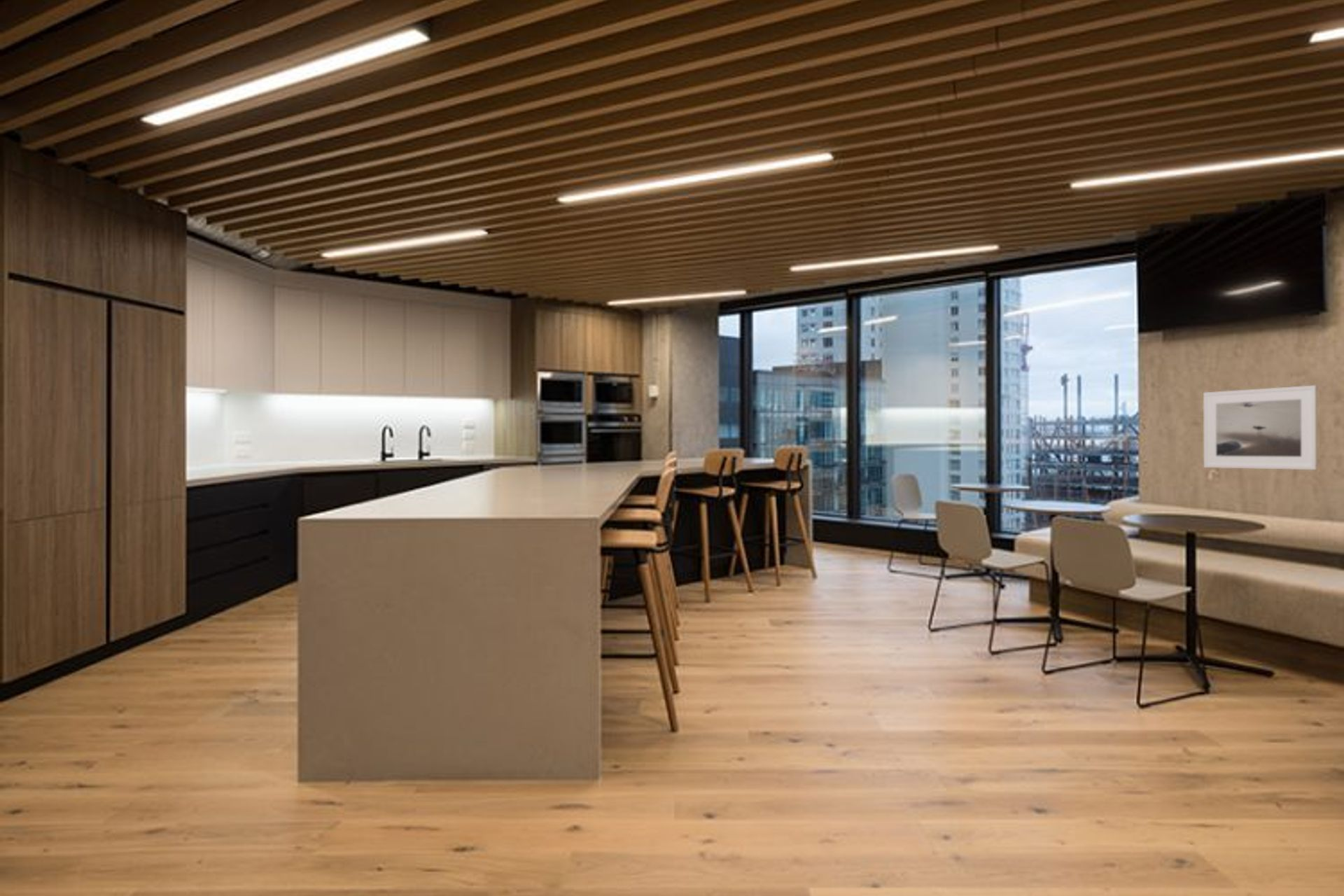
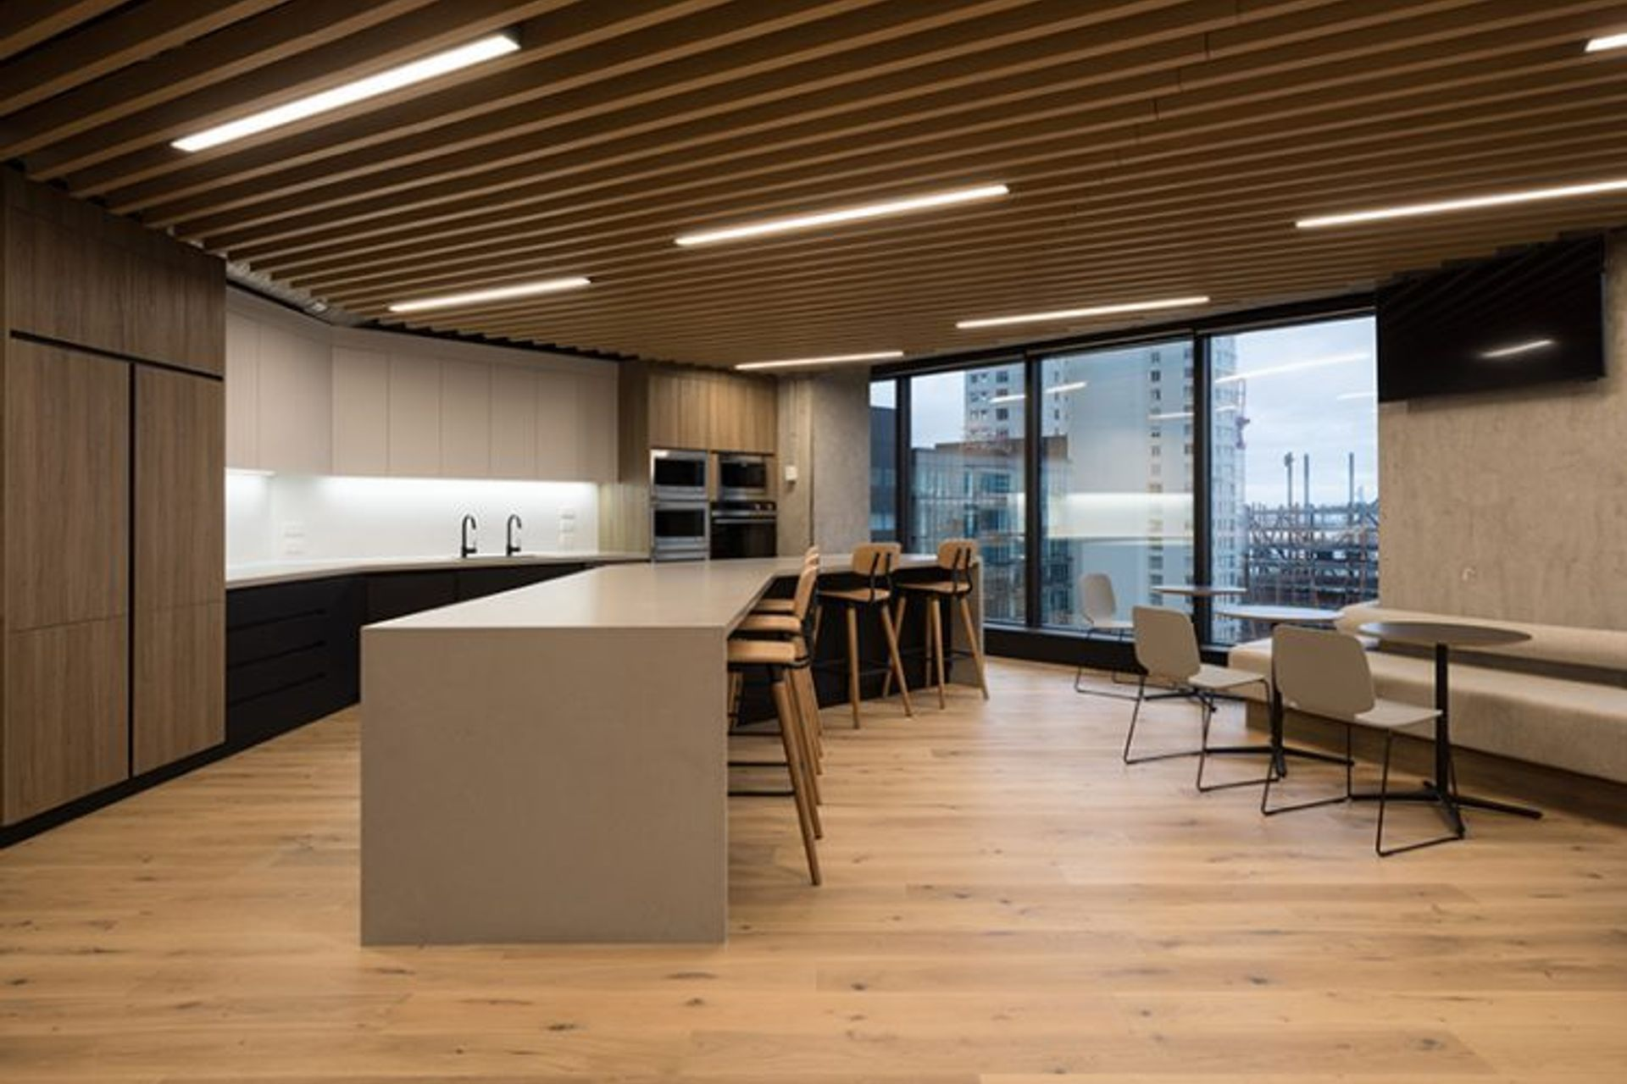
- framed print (1257, 428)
